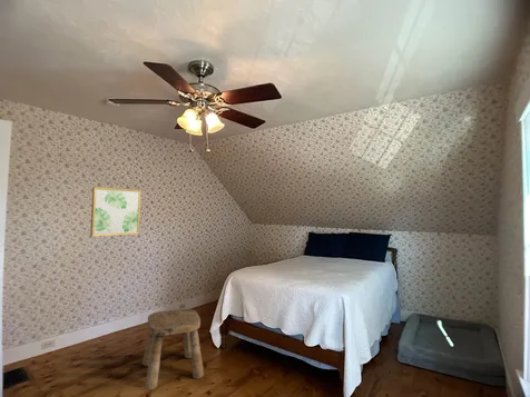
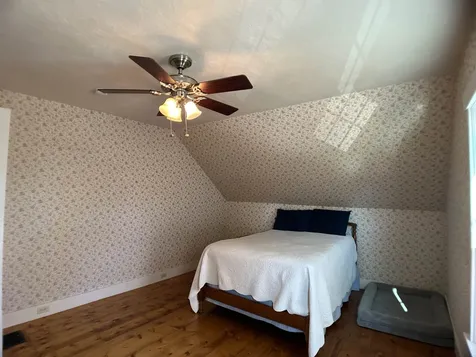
- stool (173, 334)
- wall art (117, 211)
